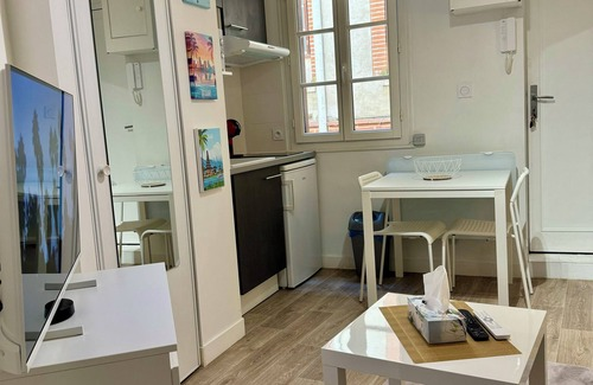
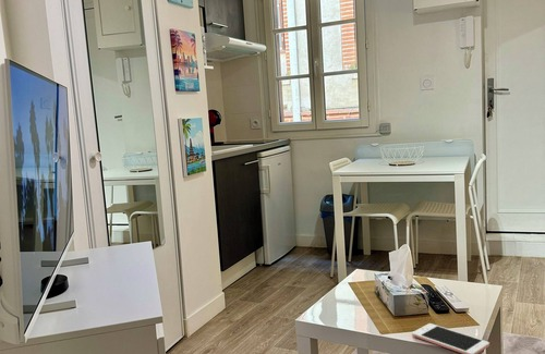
+ cell phone (449, 339)
